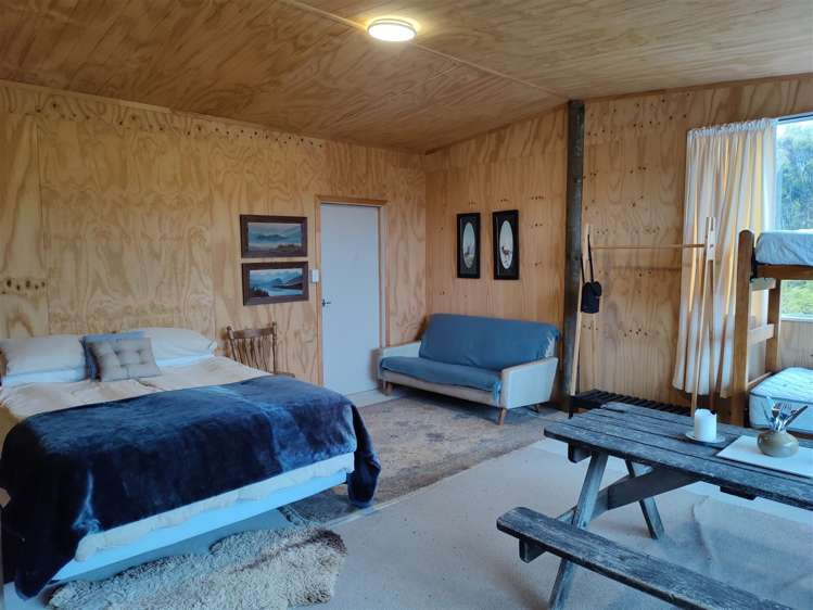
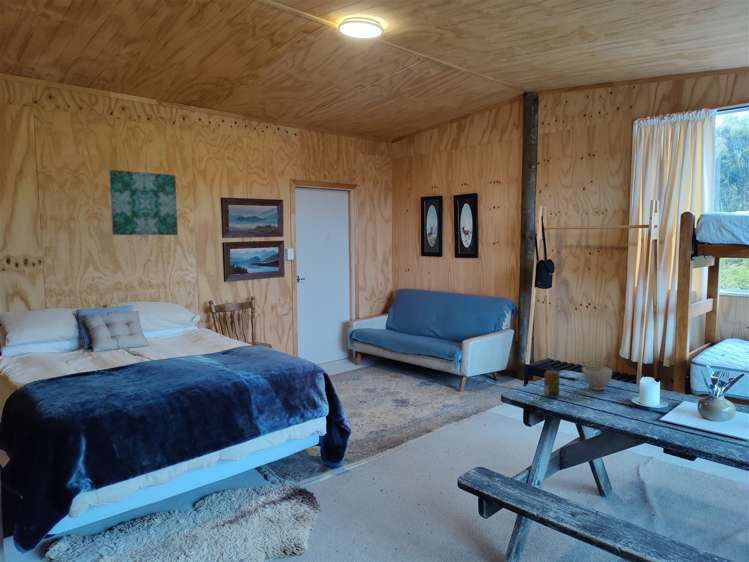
+ bowl (596, 378)
+ beverage can (551, 383)
+ wall art (144, 204)
